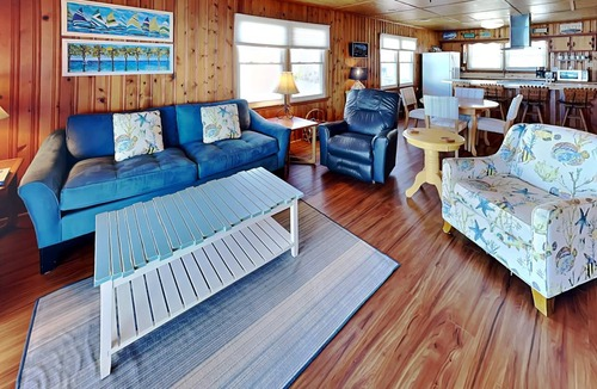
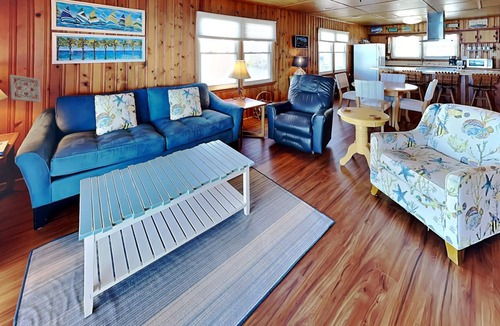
+ wall ornament (25, 89)
